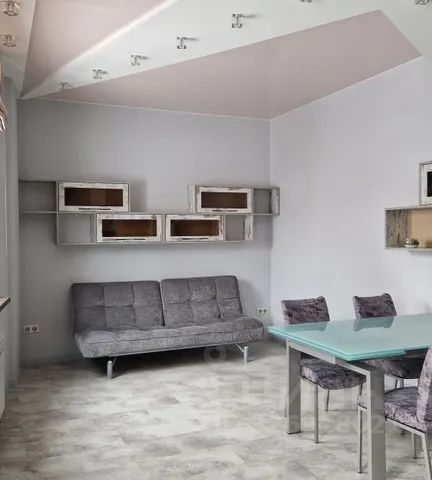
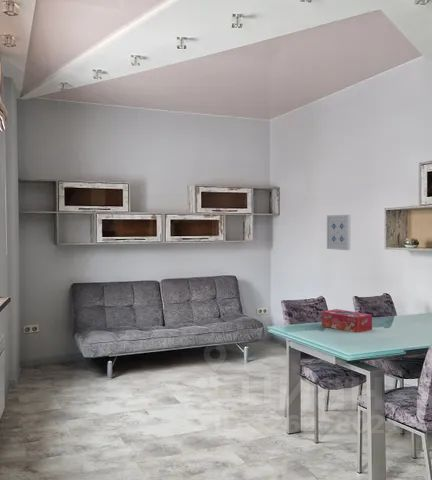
+ wall art (338, 232)
+ tissue box (346, 320)
